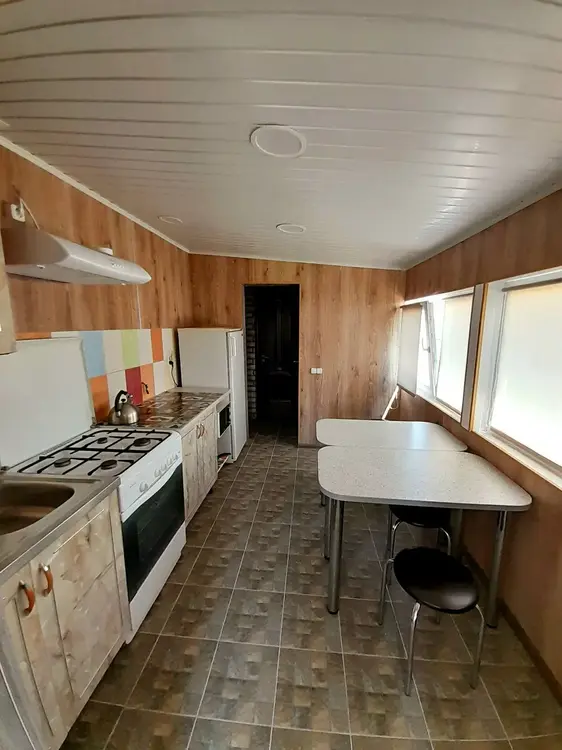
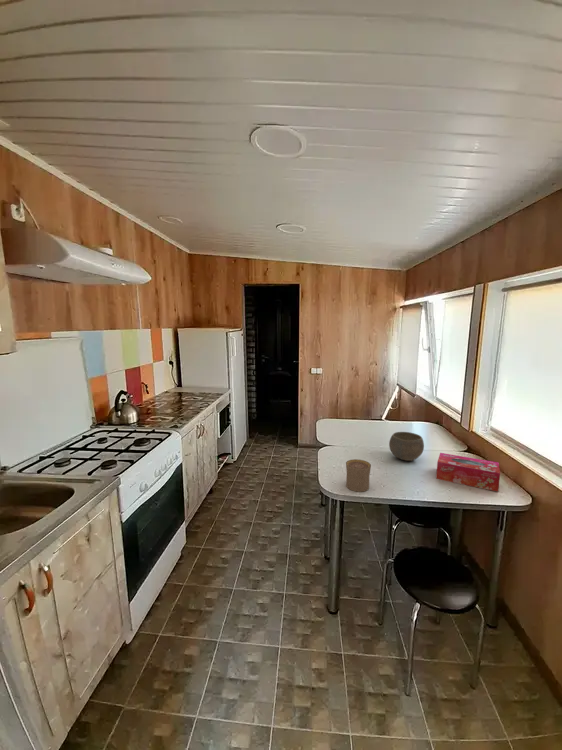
+ tissue box (467, 470)
+ bowl (406, 447)
+ cup (357, 475)
